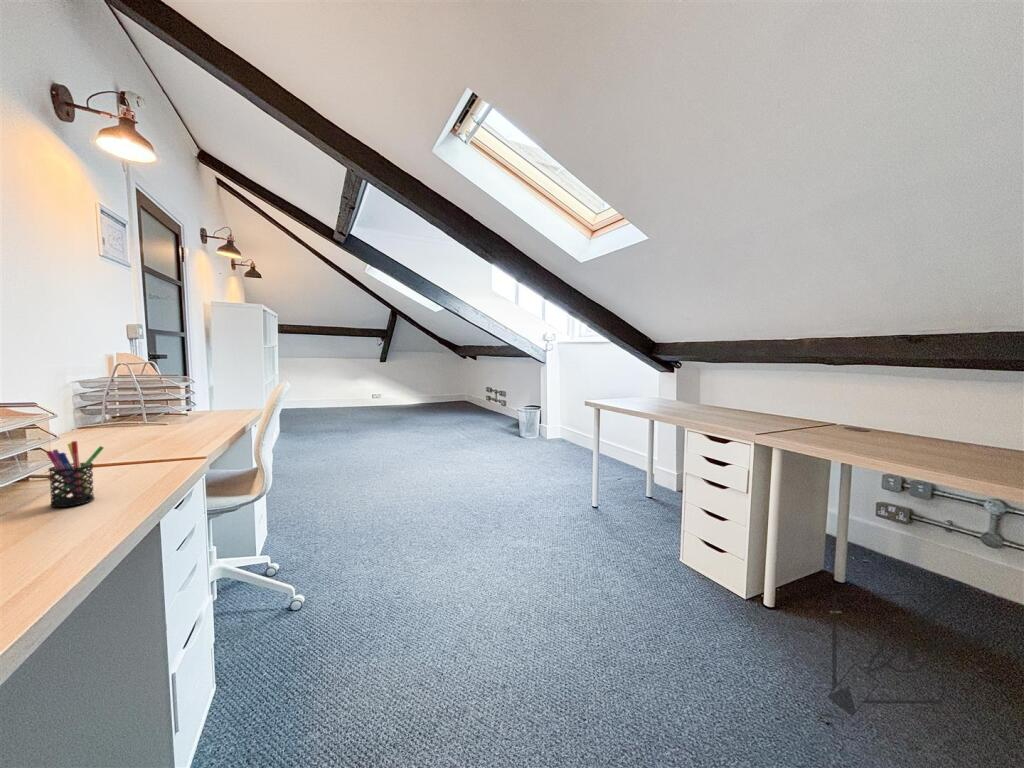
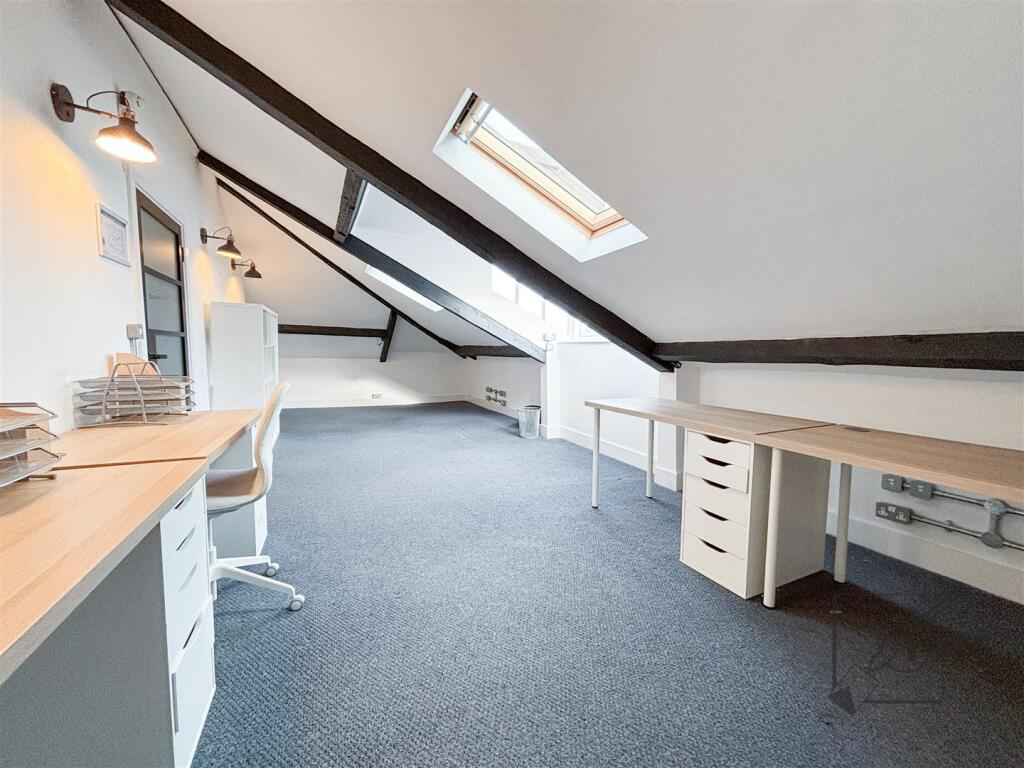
- pen holder (77, 470)
